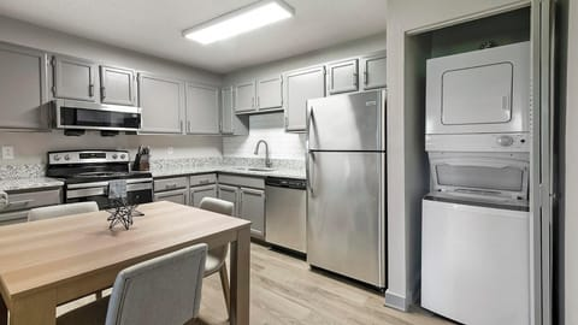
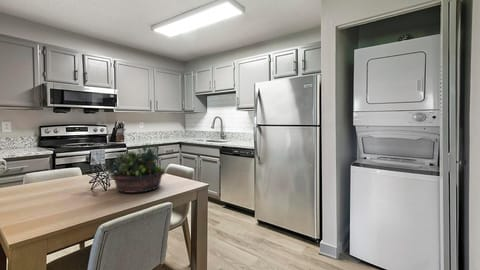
+ succulent planter (138, 165)
